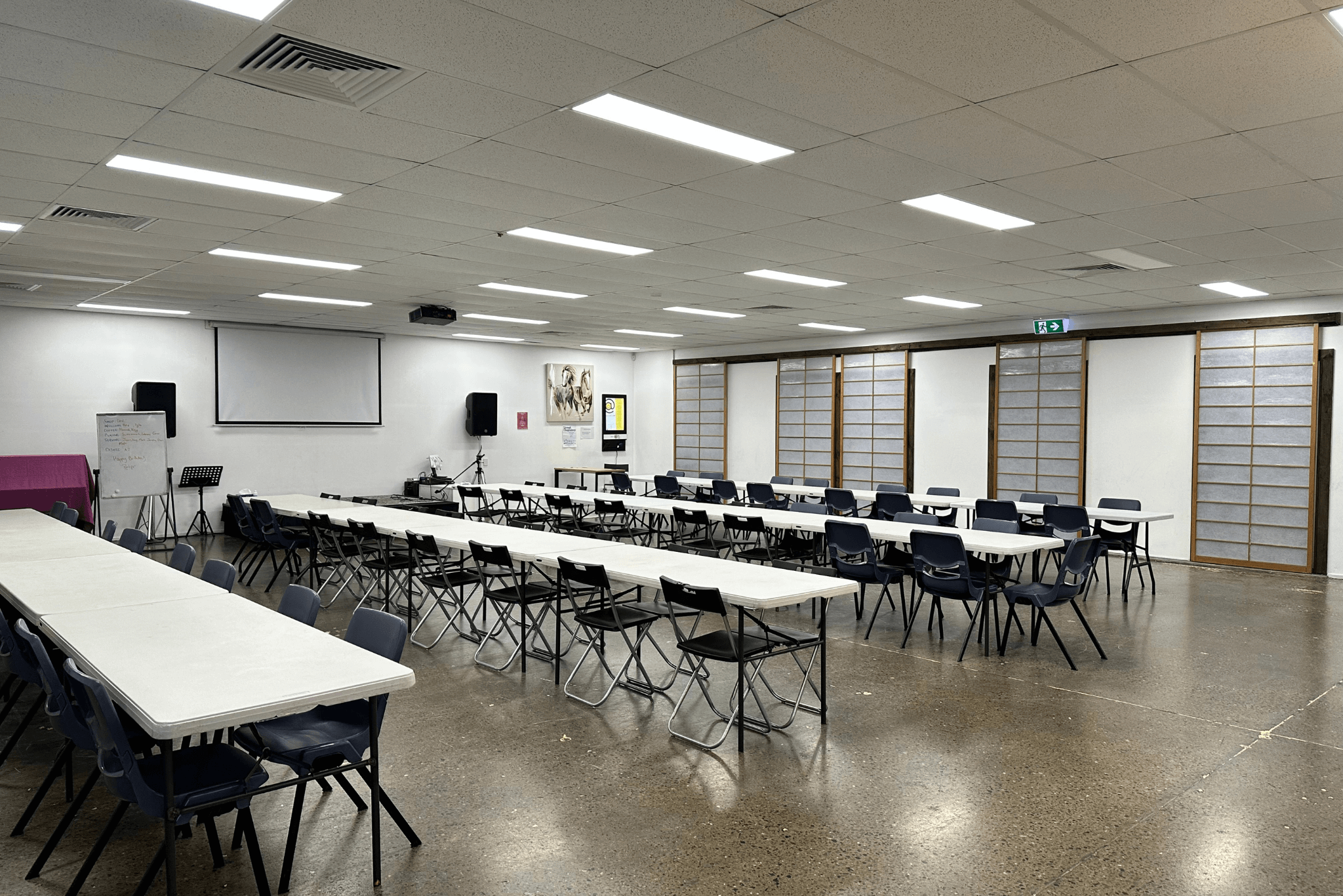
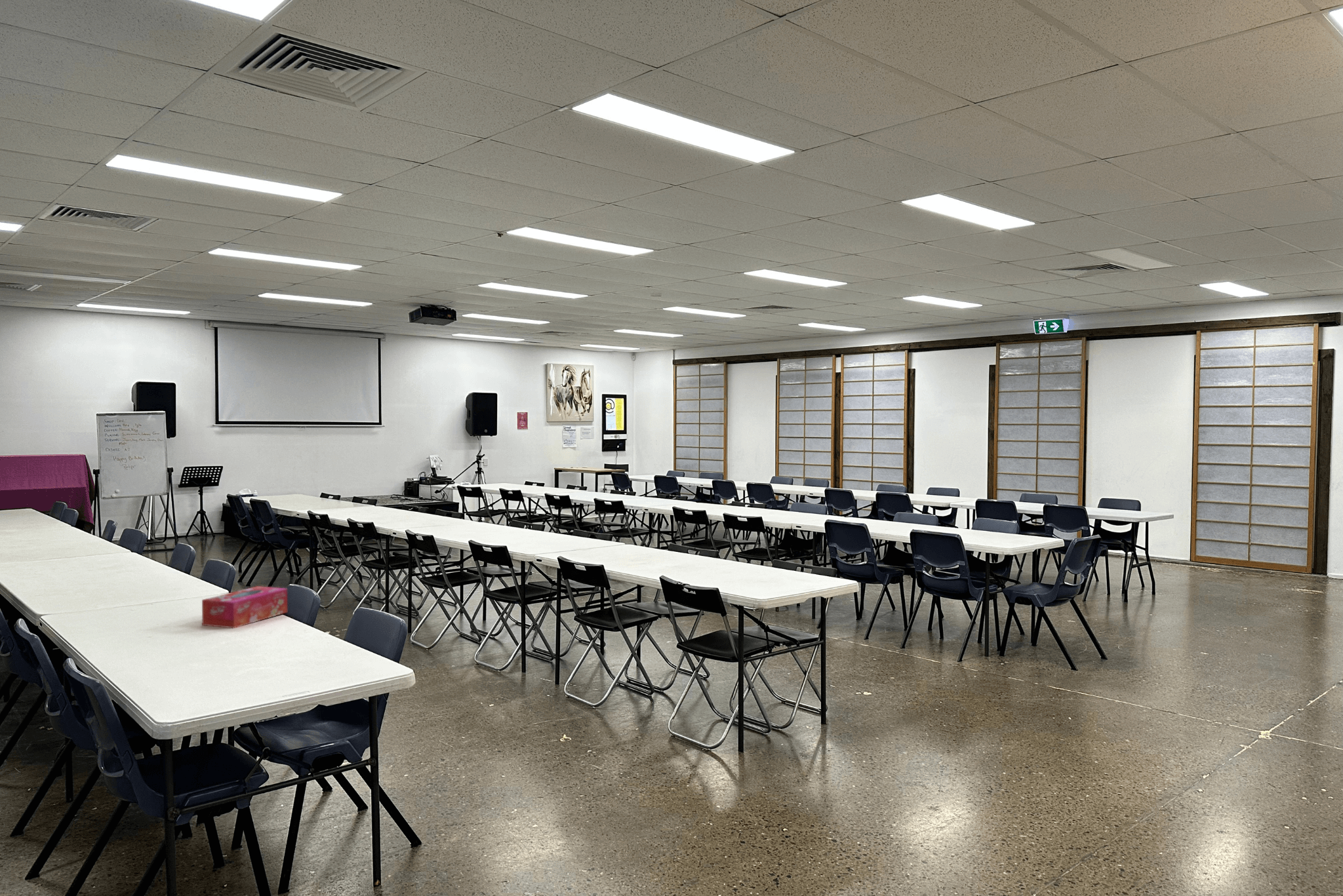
+ tissue box (246, 606)
